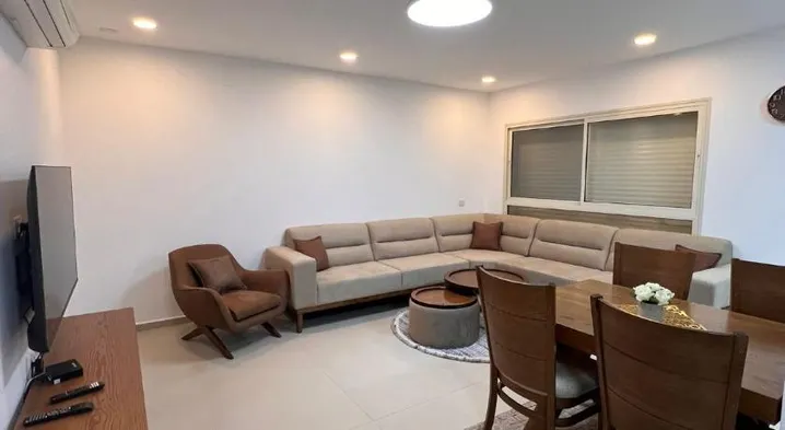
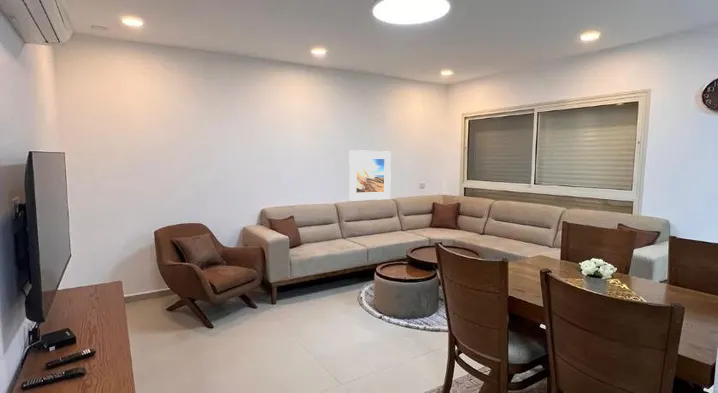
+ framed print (370, 175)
